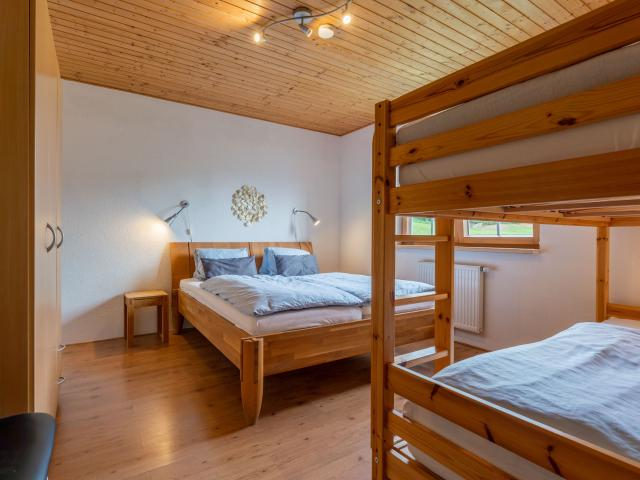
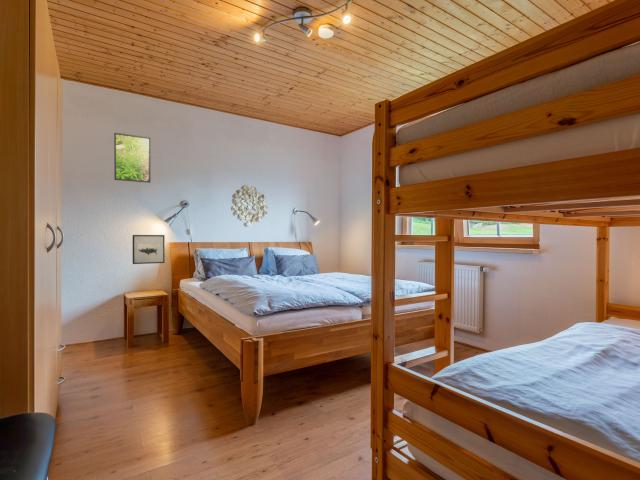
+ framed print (132, 158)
+ wall art (148, 249)
